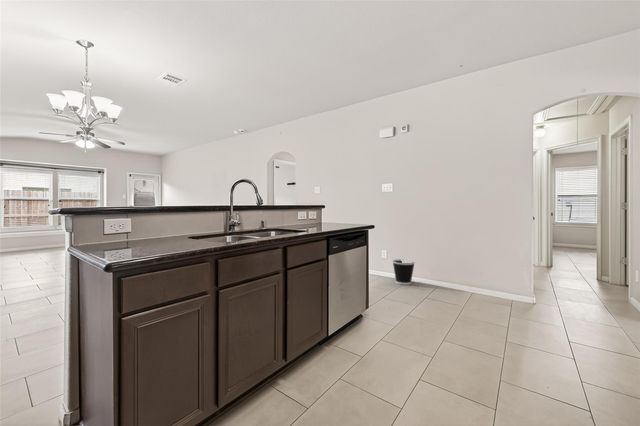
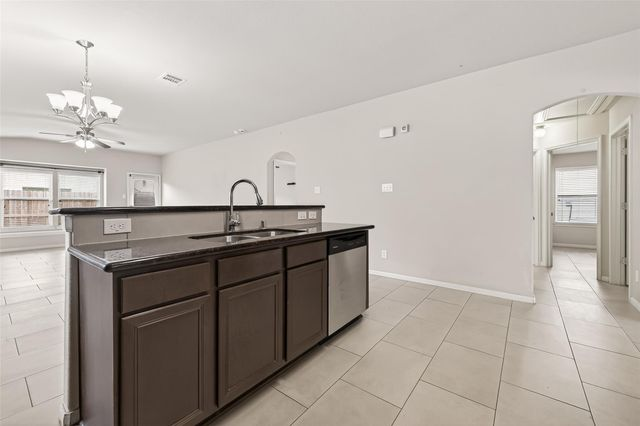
- wastebasket (403, 272)
